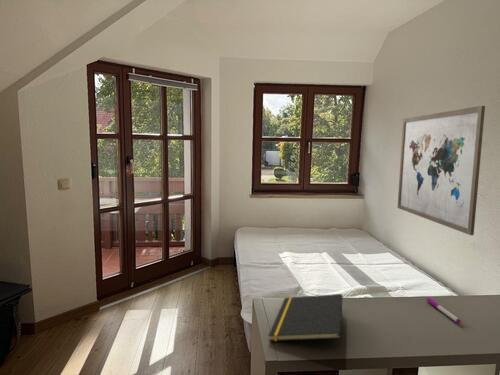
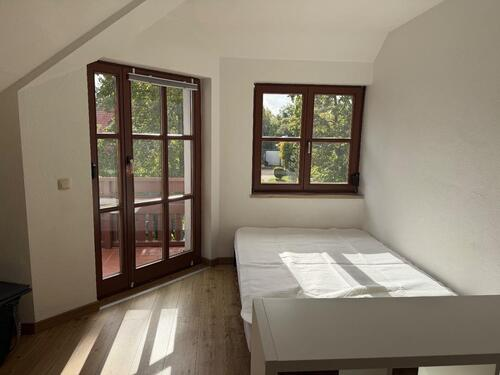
- wall art (432, 167)
- pen (442, 309)
- notepad (308, 315)
